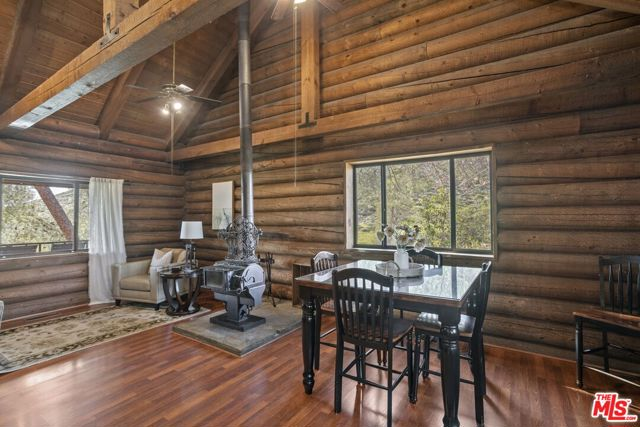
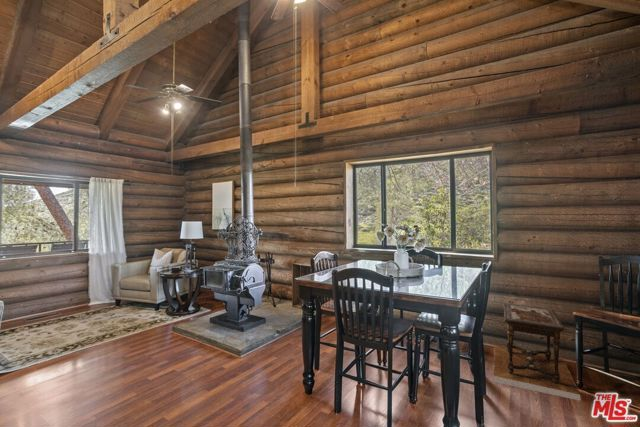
+ side table (530, 350)
